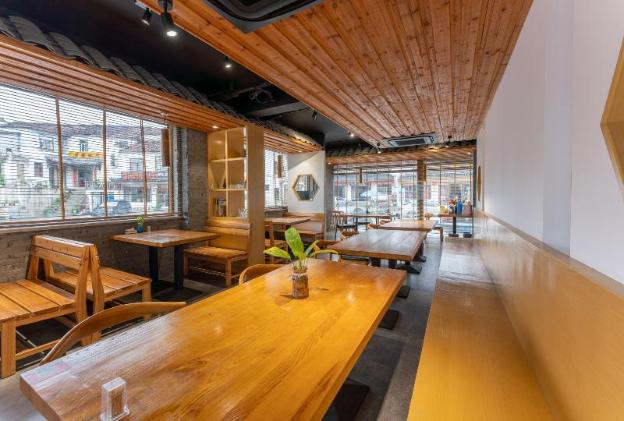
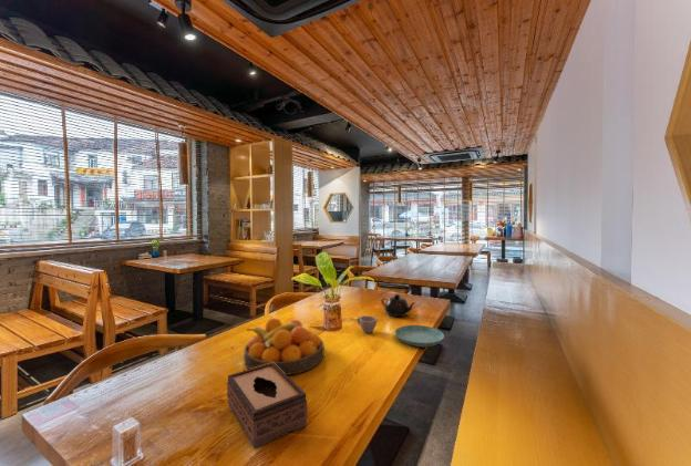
+ saucer (419, 335)
+ cup (365, 324)
+ fruit bowl (285, 339)
+ teapot (398, 304)
+ tissue box (265, 398)
